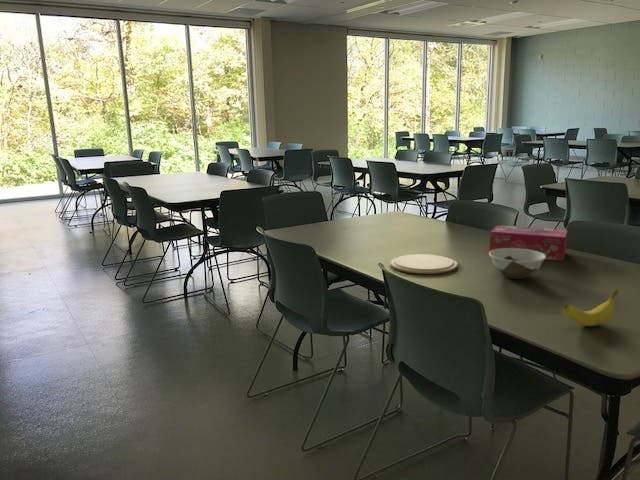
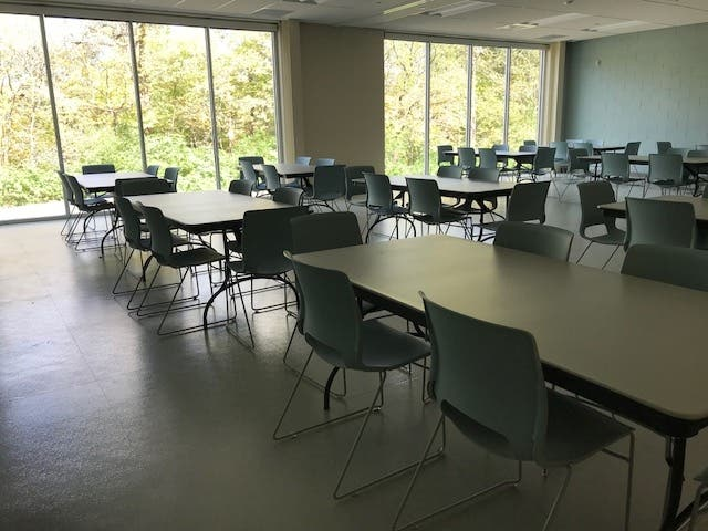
- bowl (516, 265)
- banana (591, 310)
- tissue box (528, 242)
- plate (423, 263)
